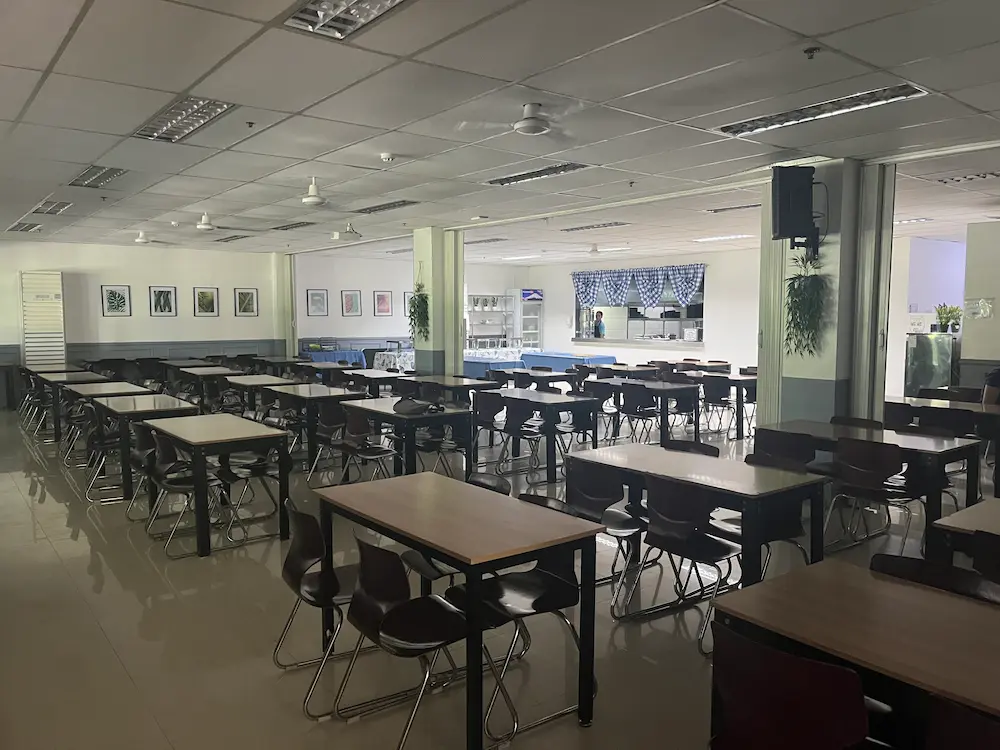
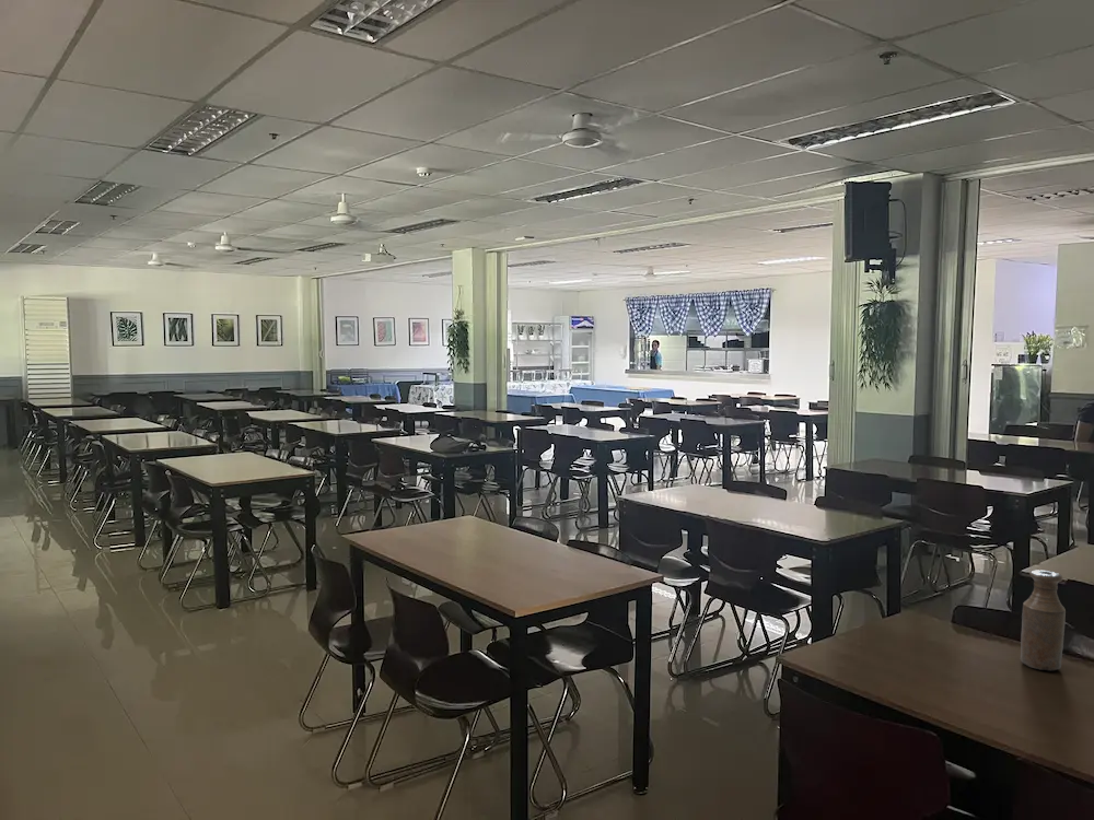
+ bottle (1043, 619)
